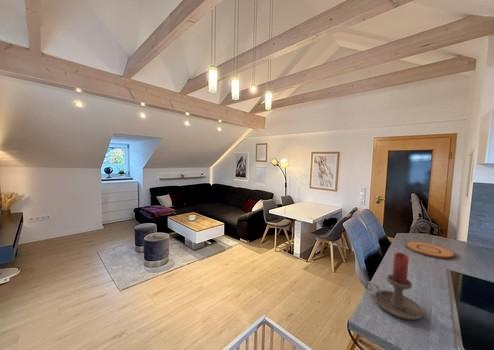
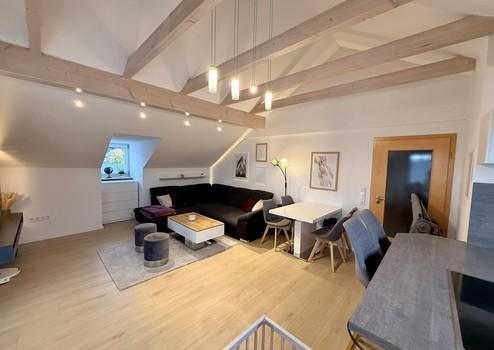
- plate (428, 249)
- candle holder (392, 278)
